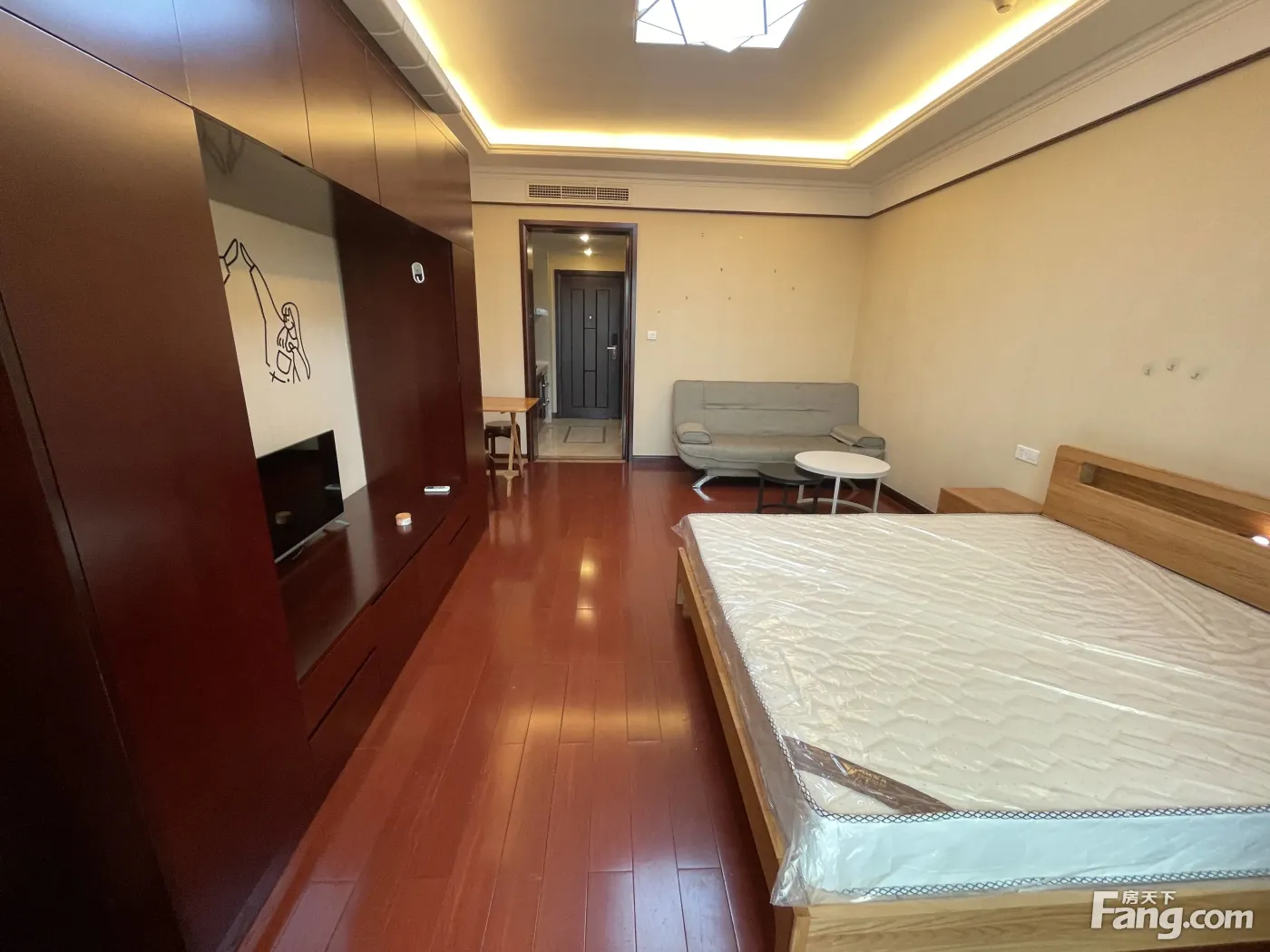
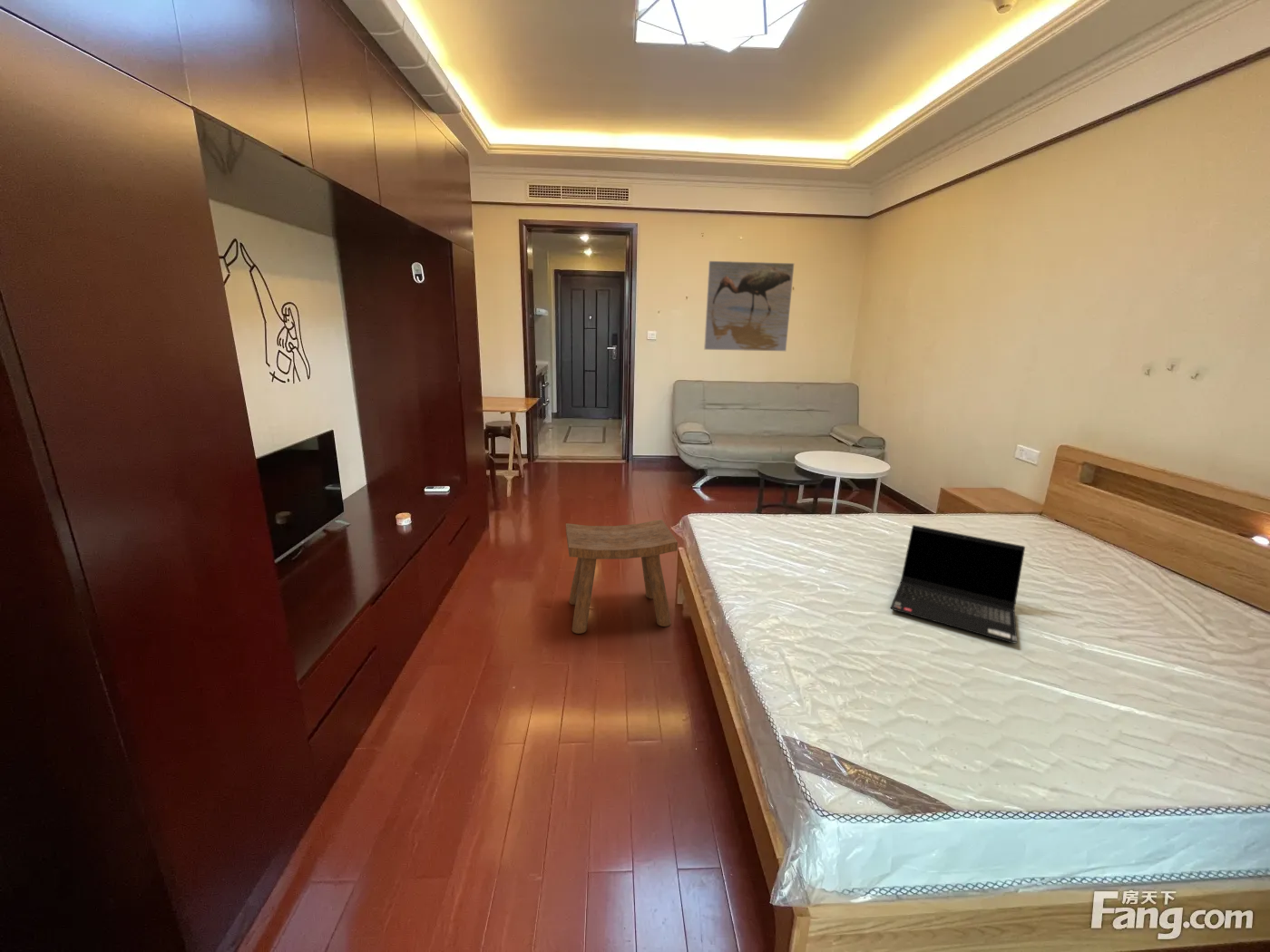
+ laptop computer (958, 578)
+ stool (619, 559)
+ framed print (747, 306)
